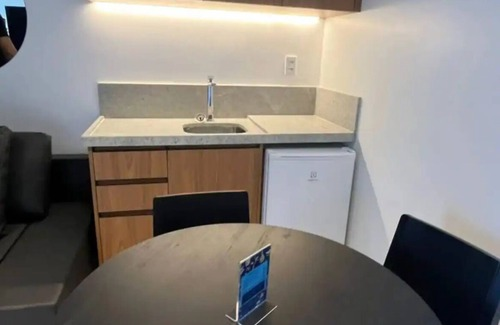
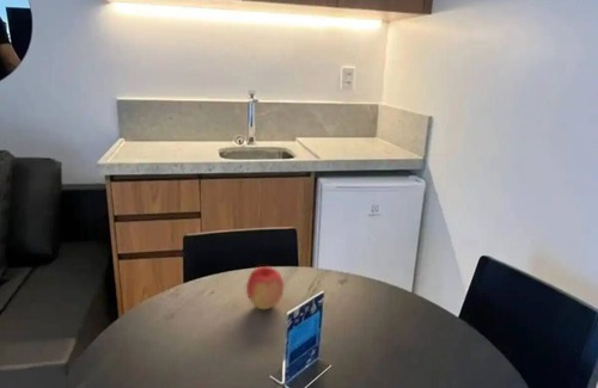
+ apple (264, 289)
